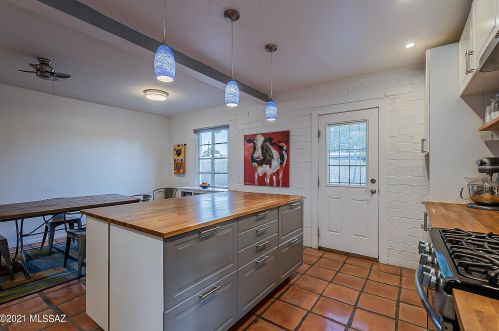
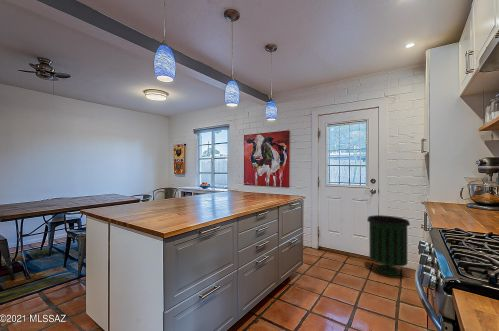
+ trash can (387, 245)
